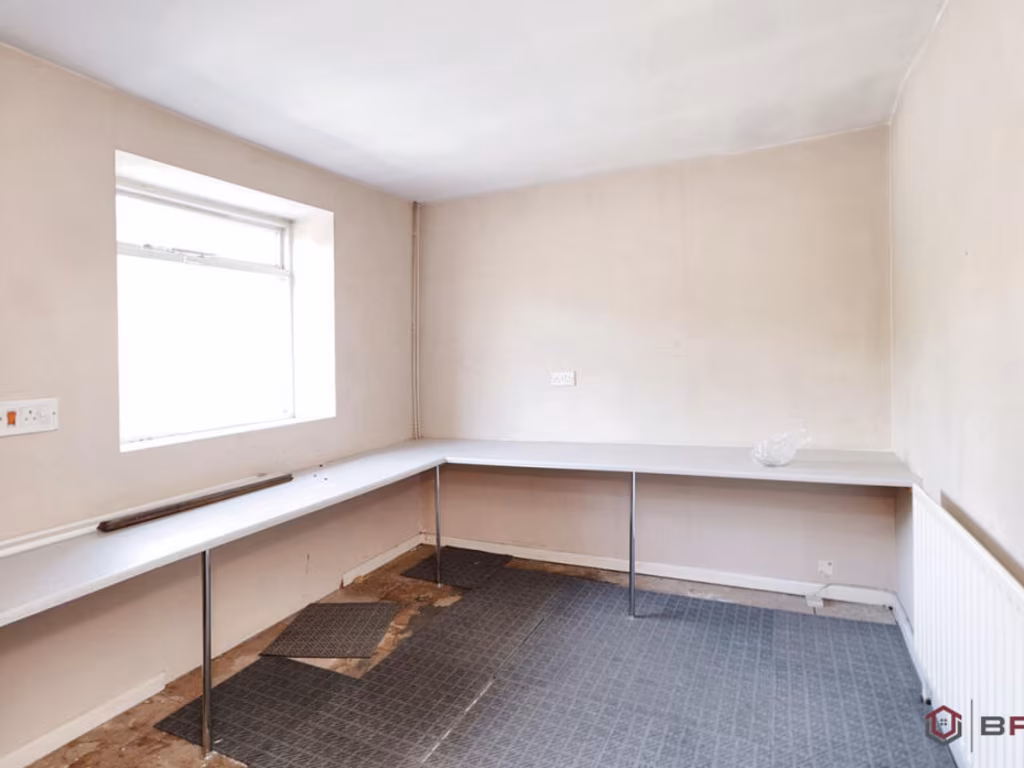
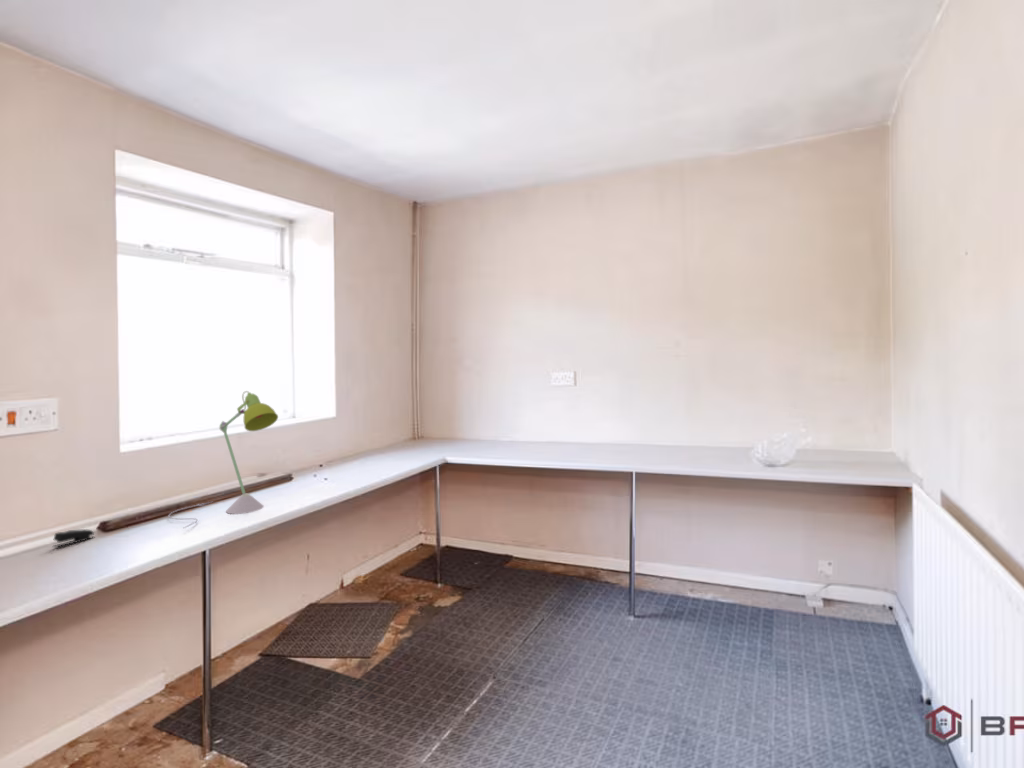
+ desk lamp (228, 447)
+ stapler (74, 535)
